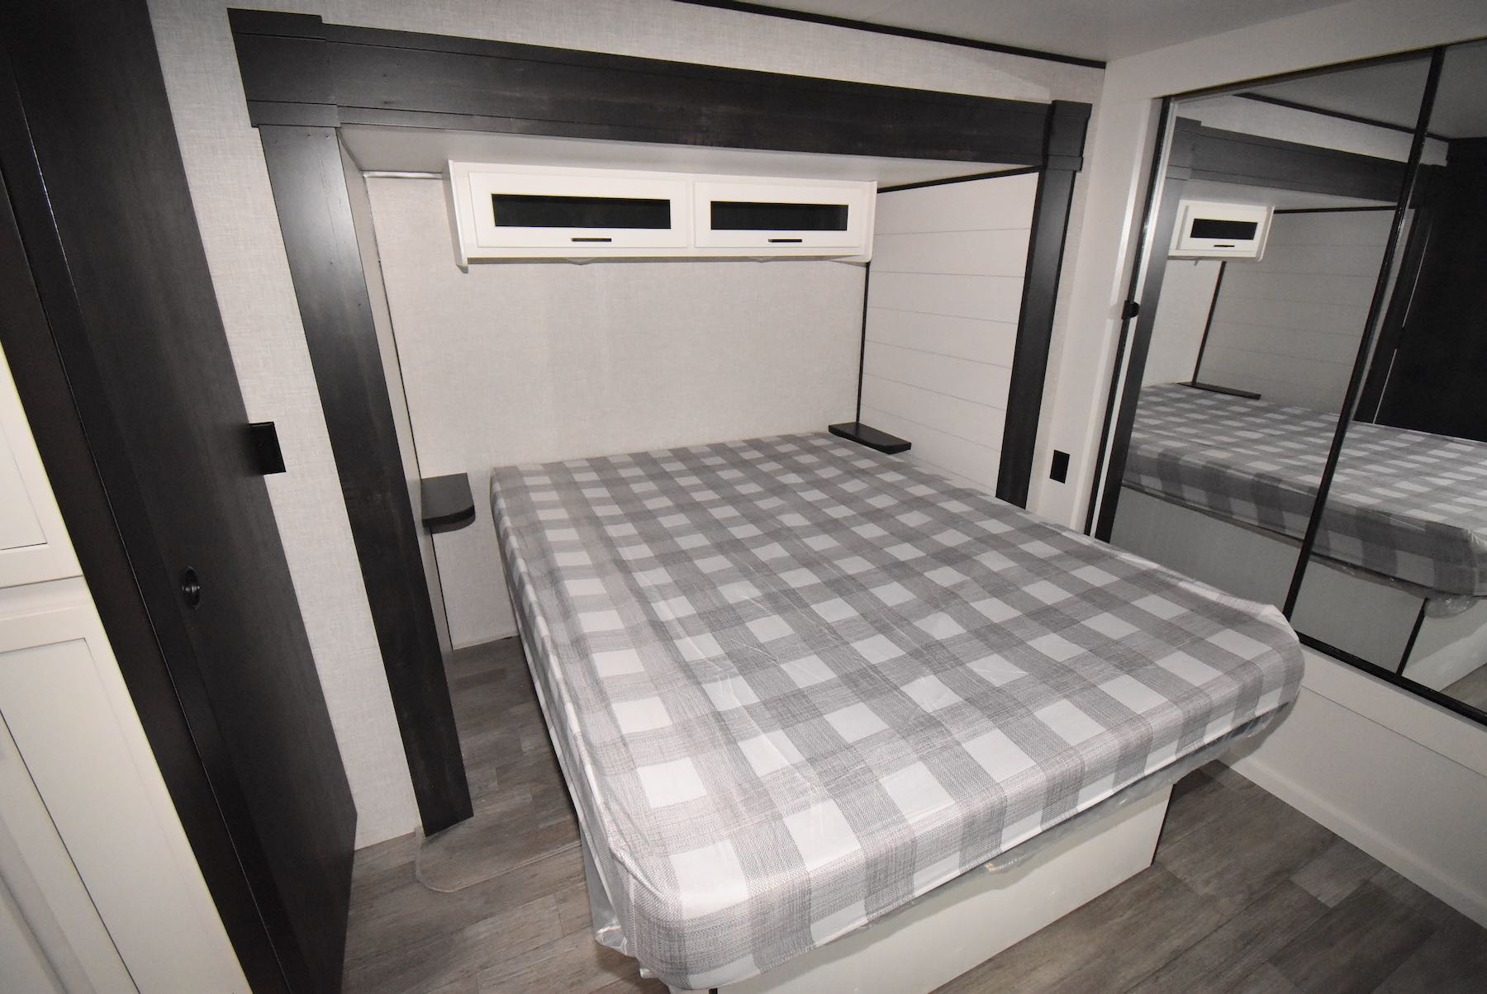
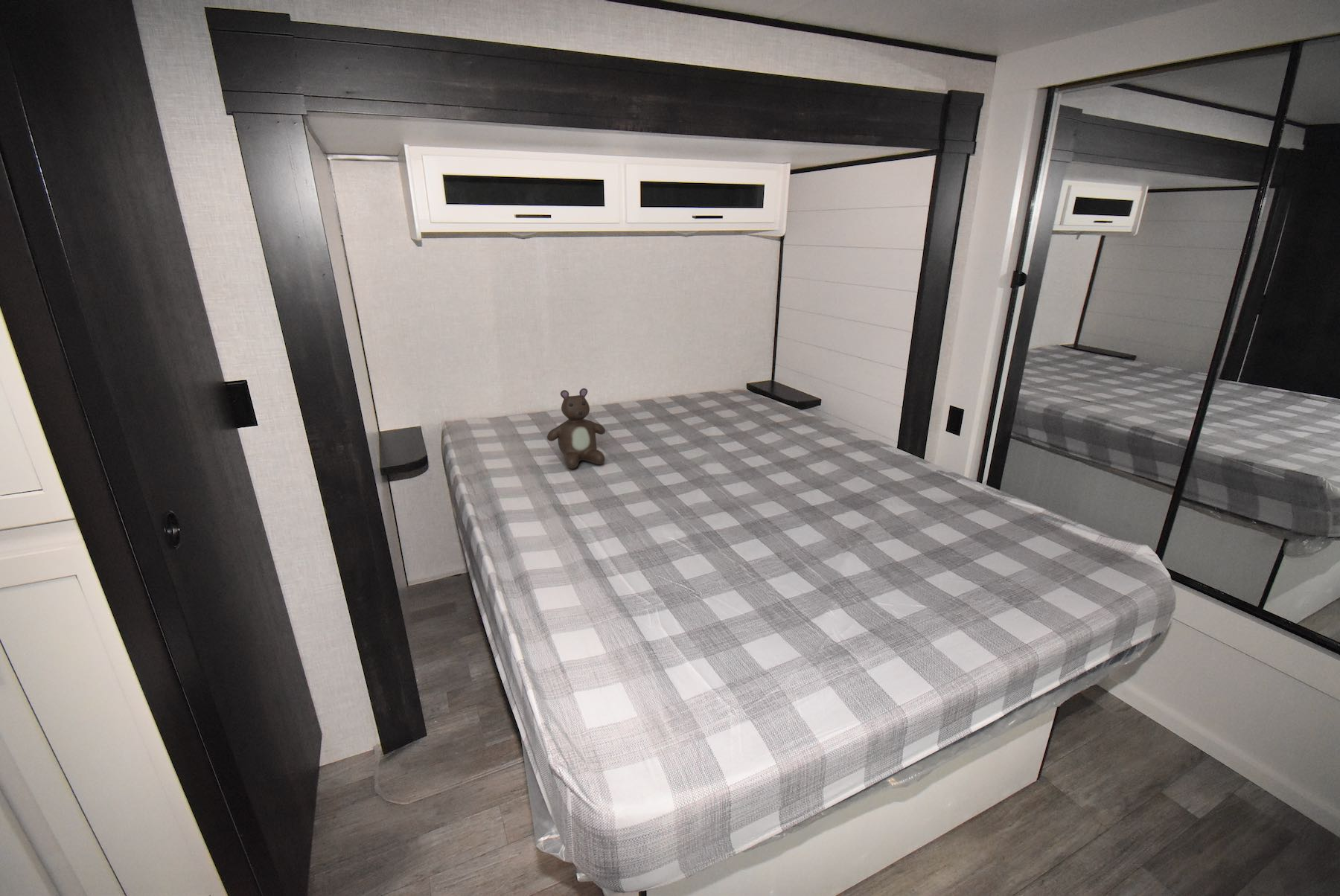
+ teddy bear (578, 426)
